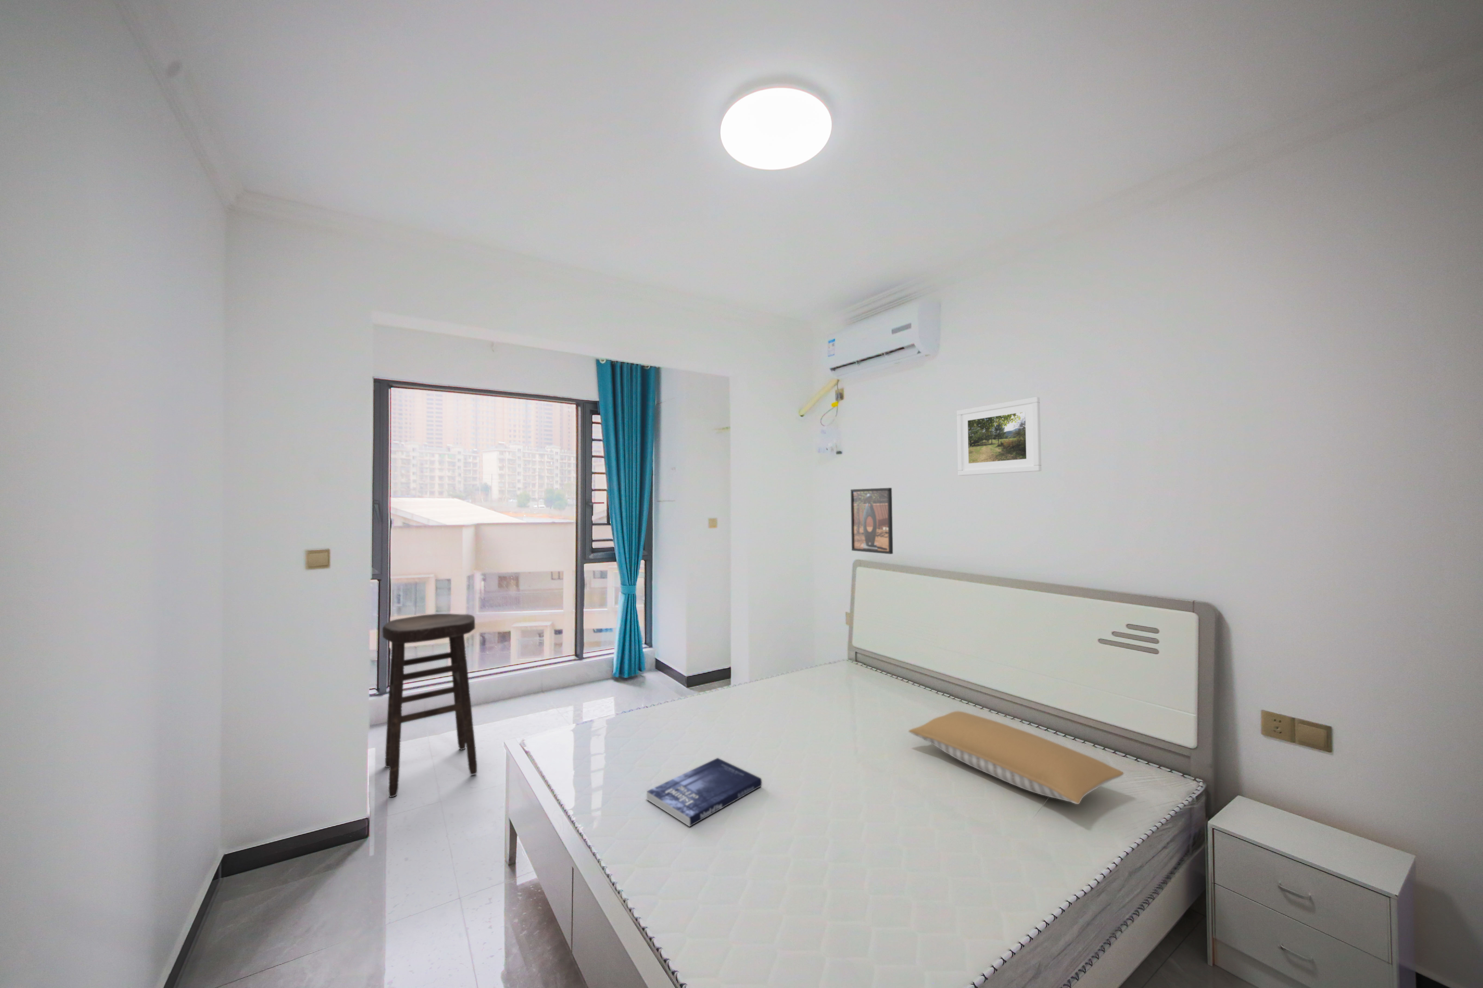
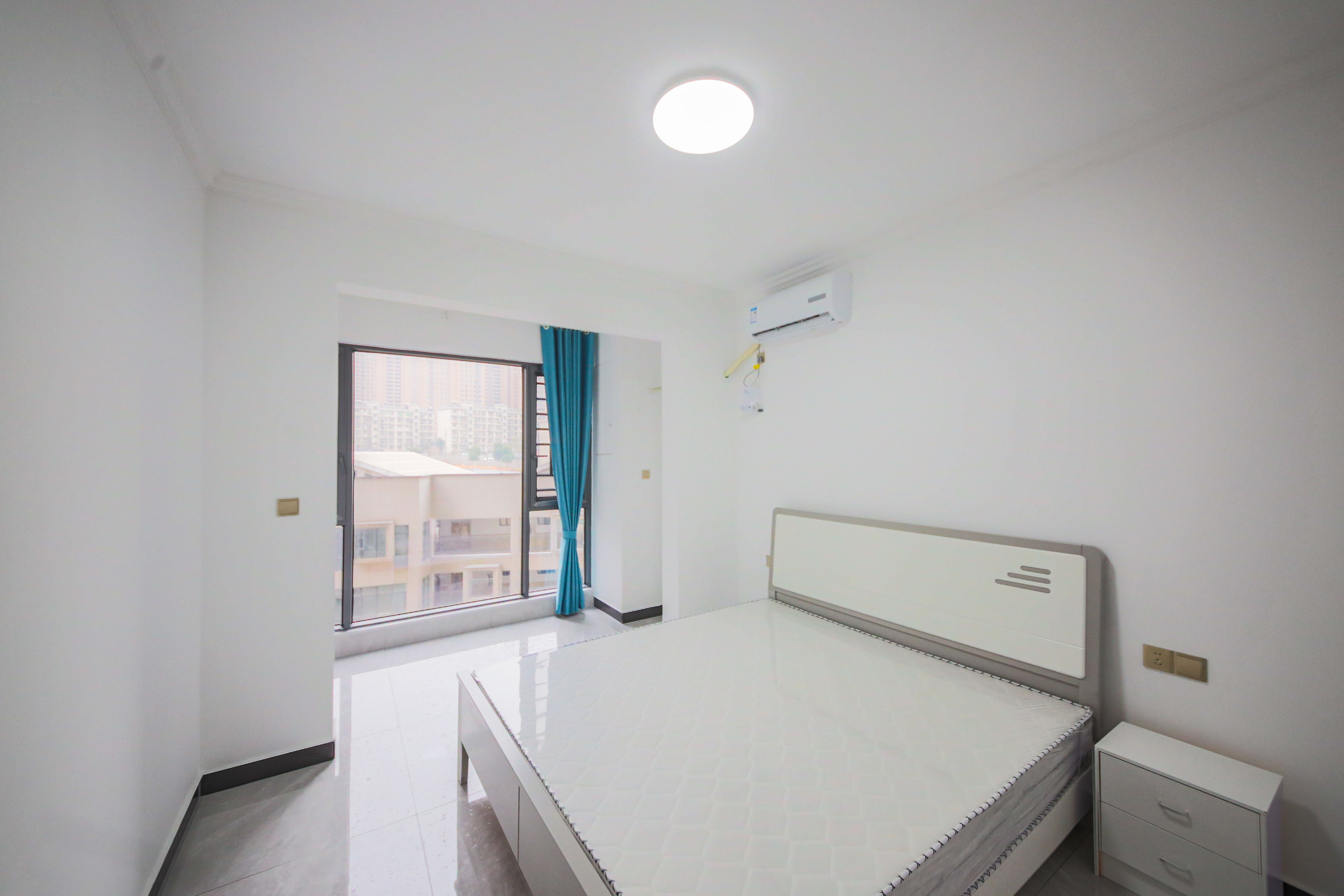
- book (705, 788)
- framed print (996, 439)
- pillow (1006, 751)
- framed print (871, 520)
- stool (430, 695)
